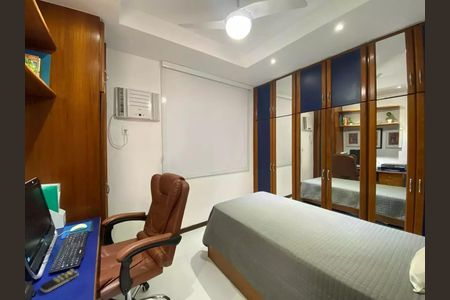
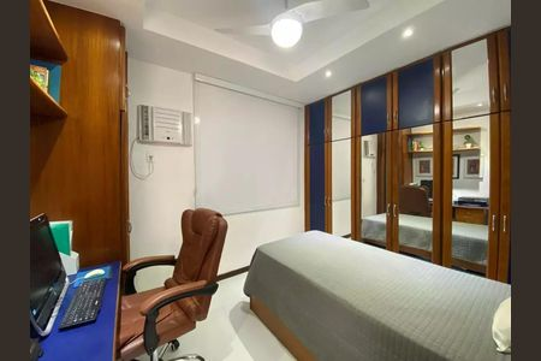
- remote control (60, 279)
